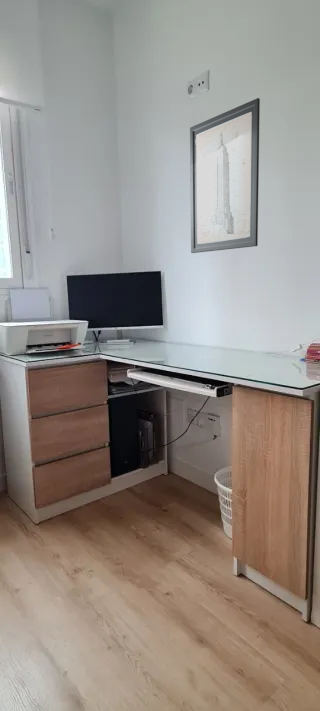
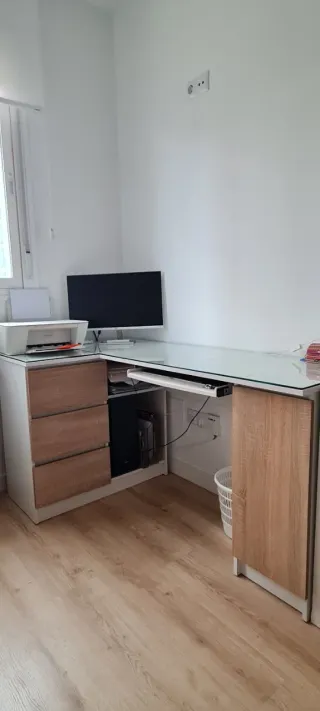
- wall art (221, 183)
